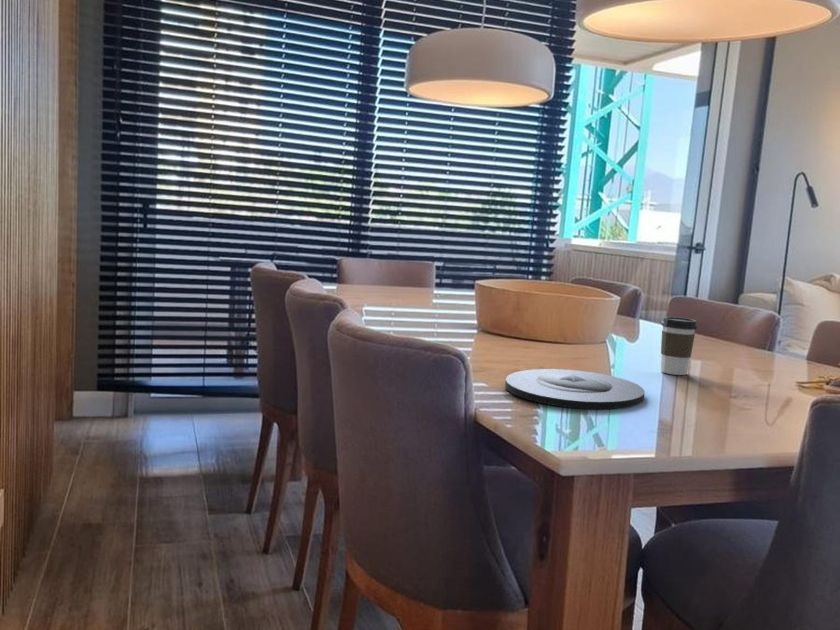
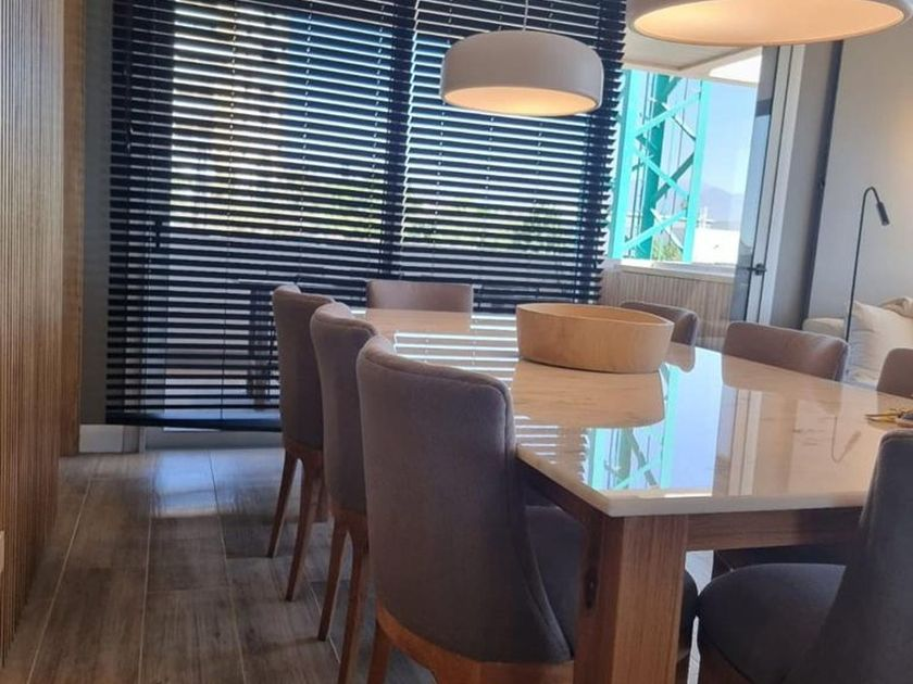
- plate (574, 382)
- coffee cup (676, 345)
